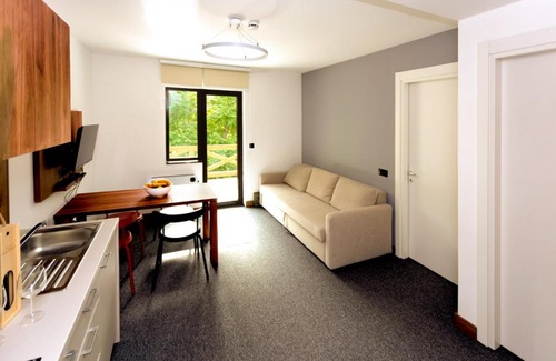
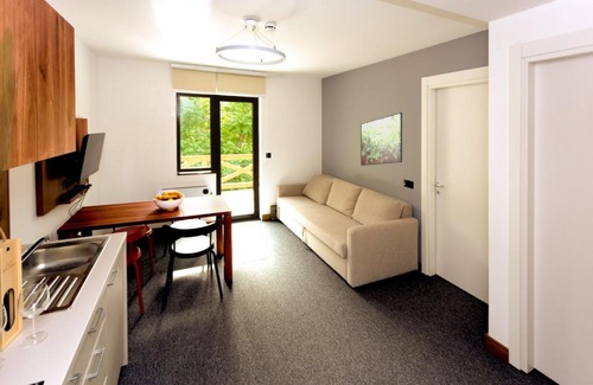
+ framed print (380, 141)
